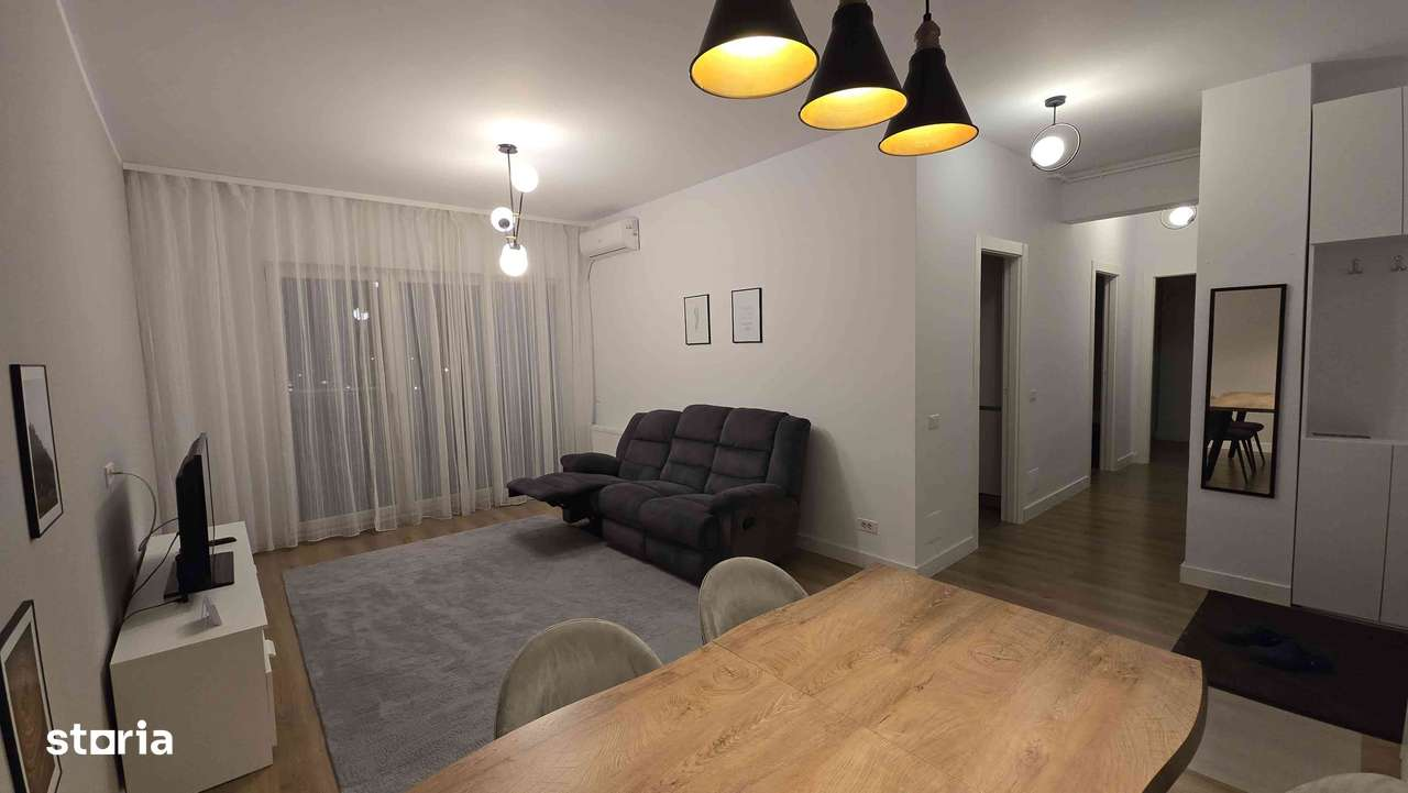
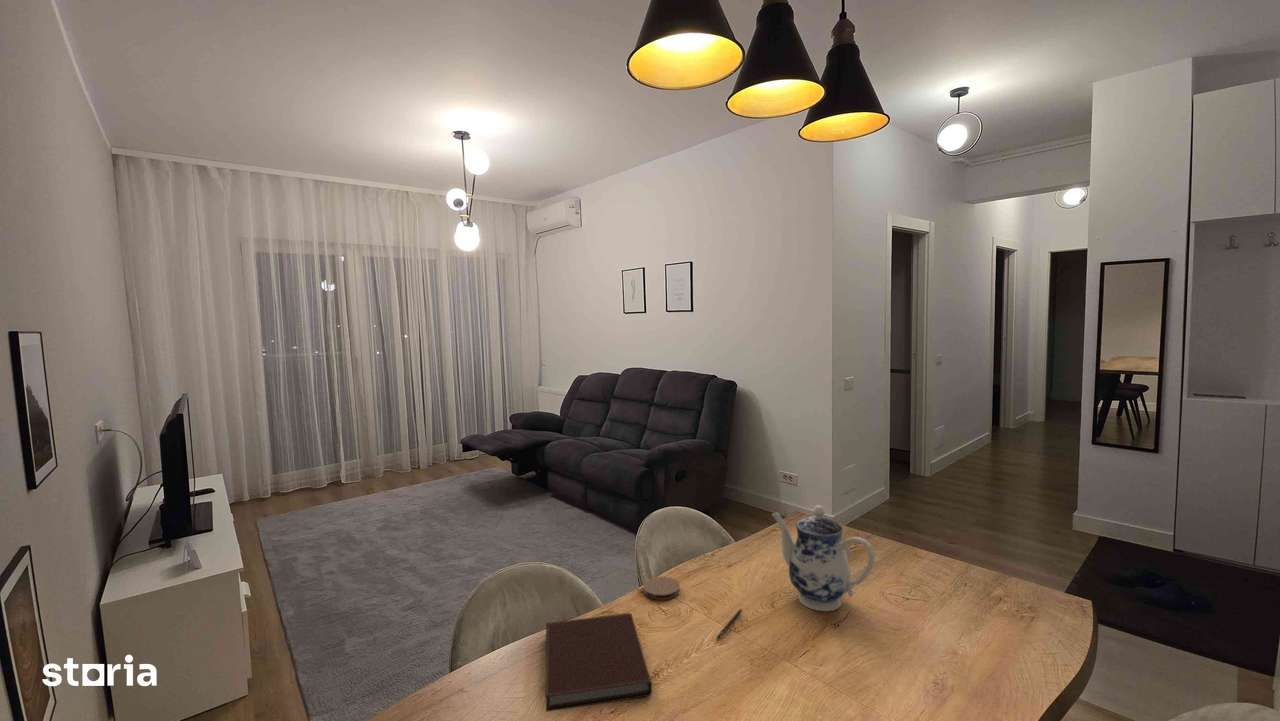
+ teapot (819, 553)
+ coaster (661, 587)
+ notebook (594, 656)
+ pen (729, 624)
